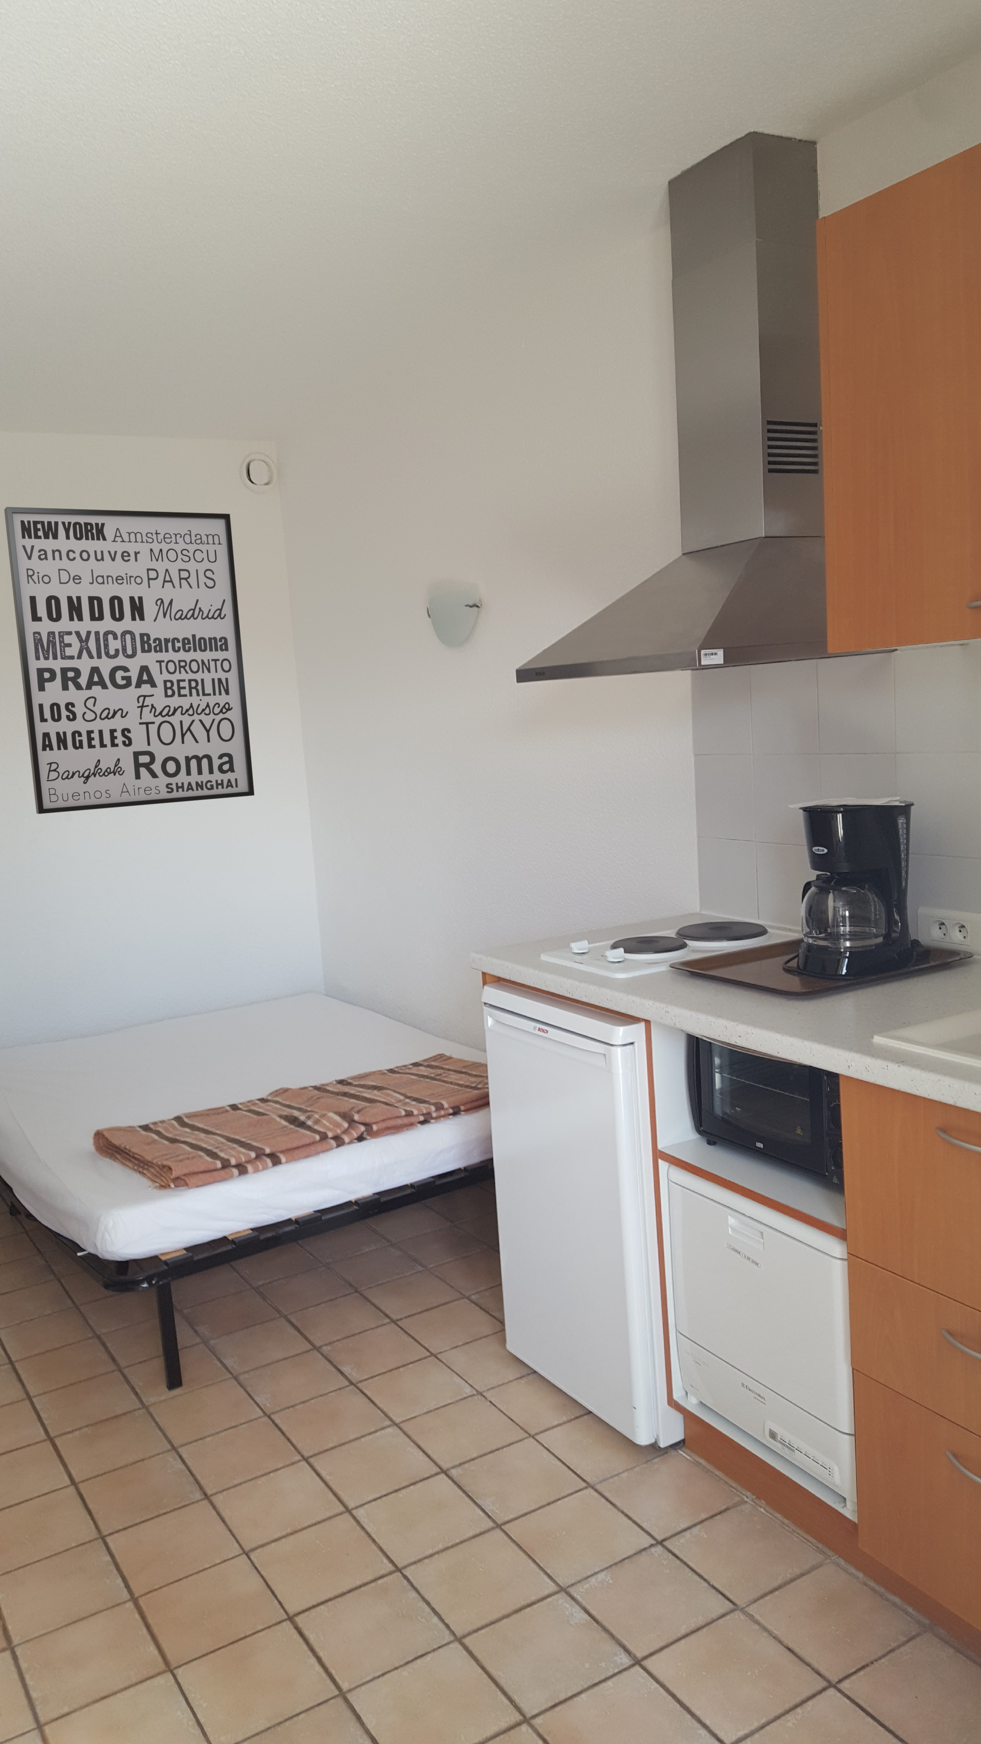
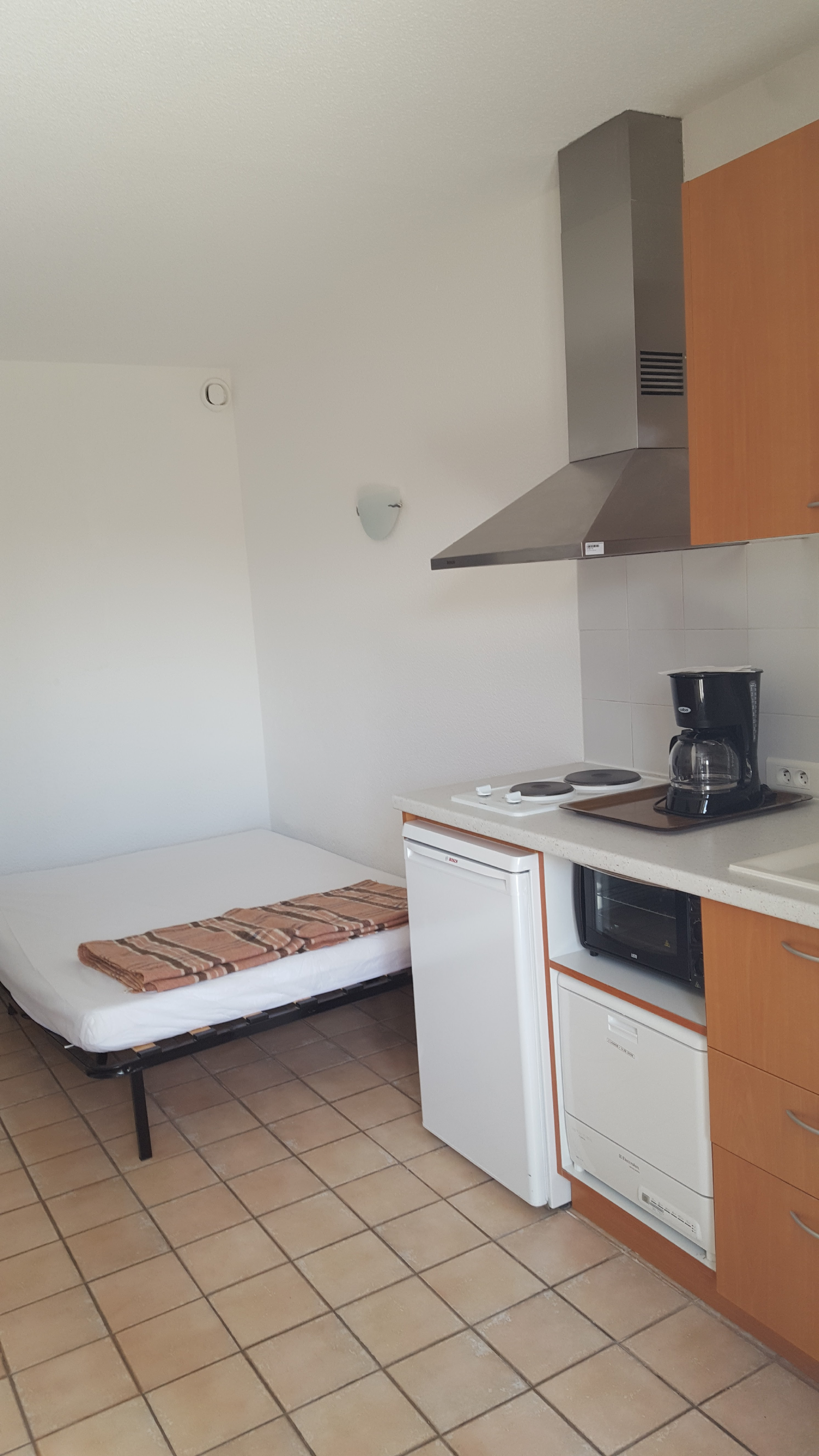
- wall art (135, 660)
